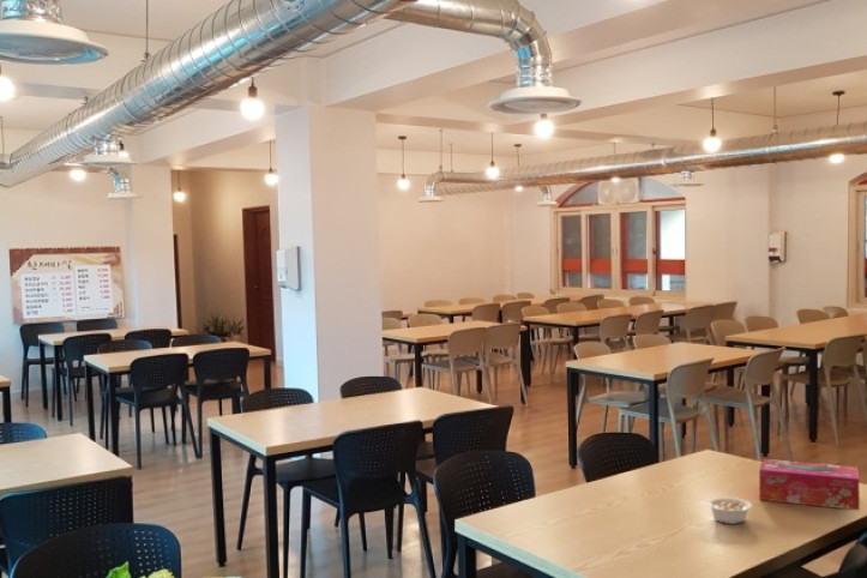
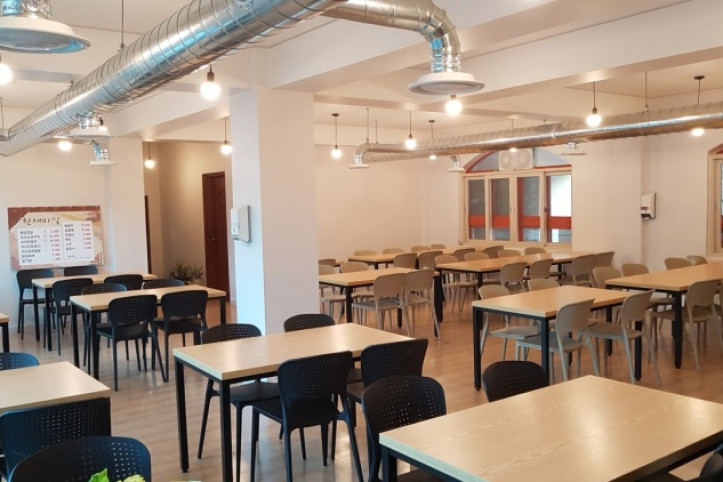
- tissue box (808, 482)
- legume (728, 510)
